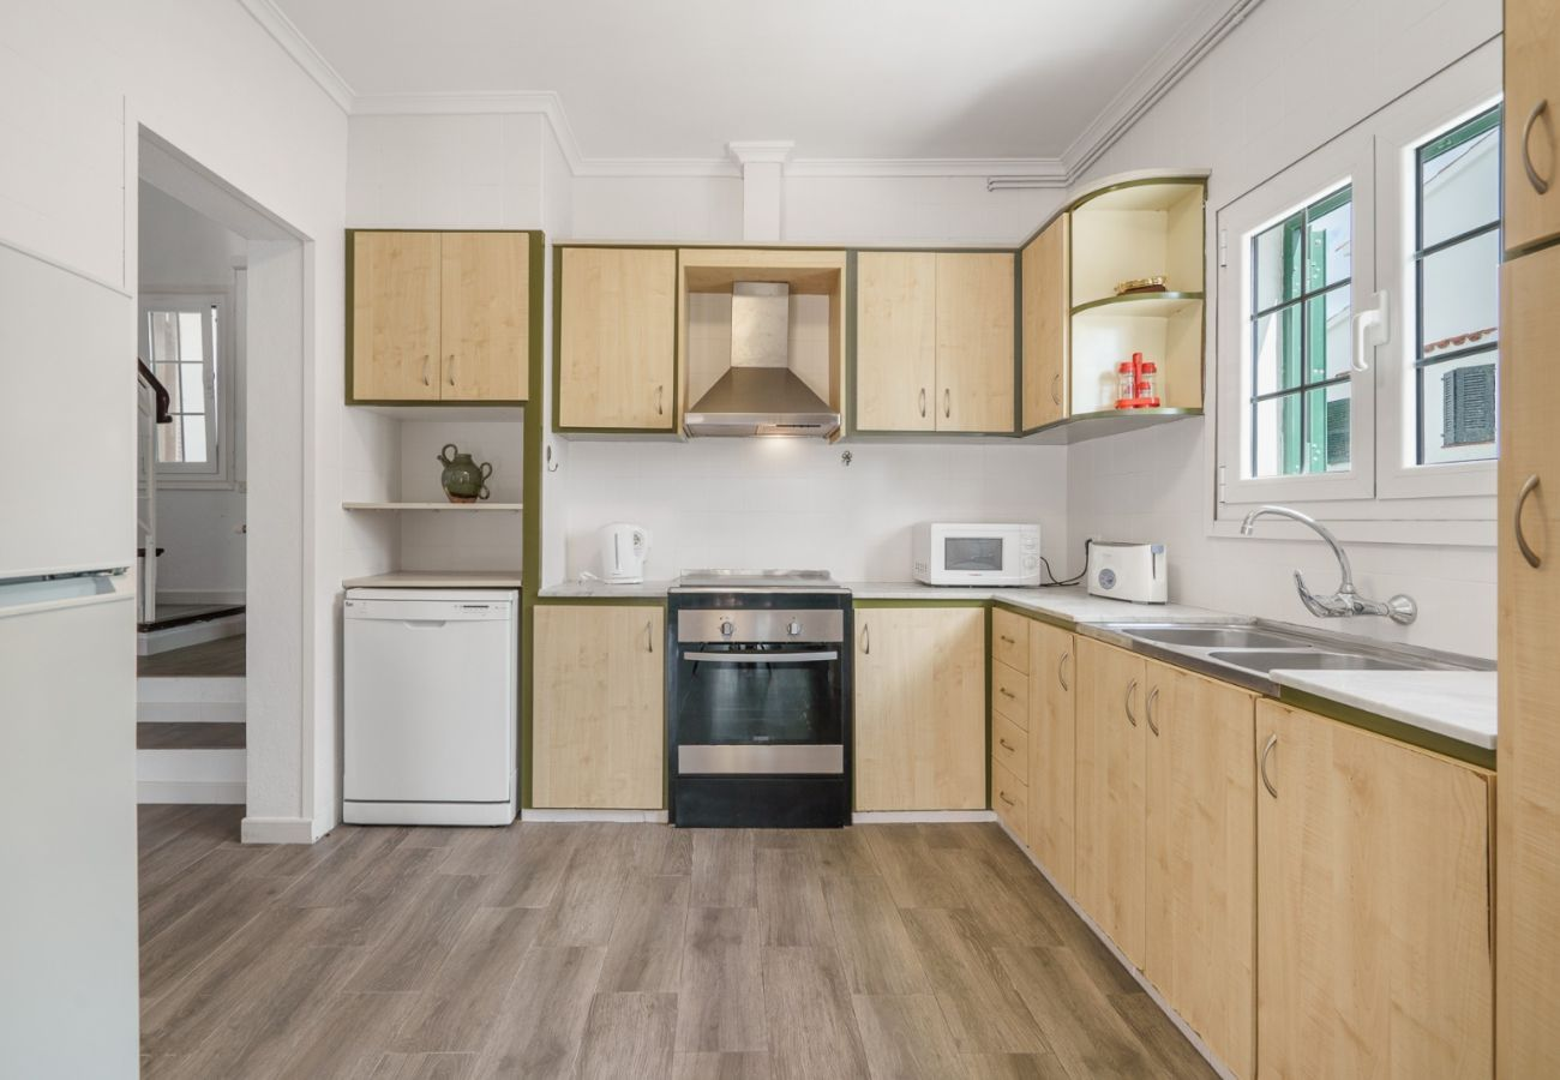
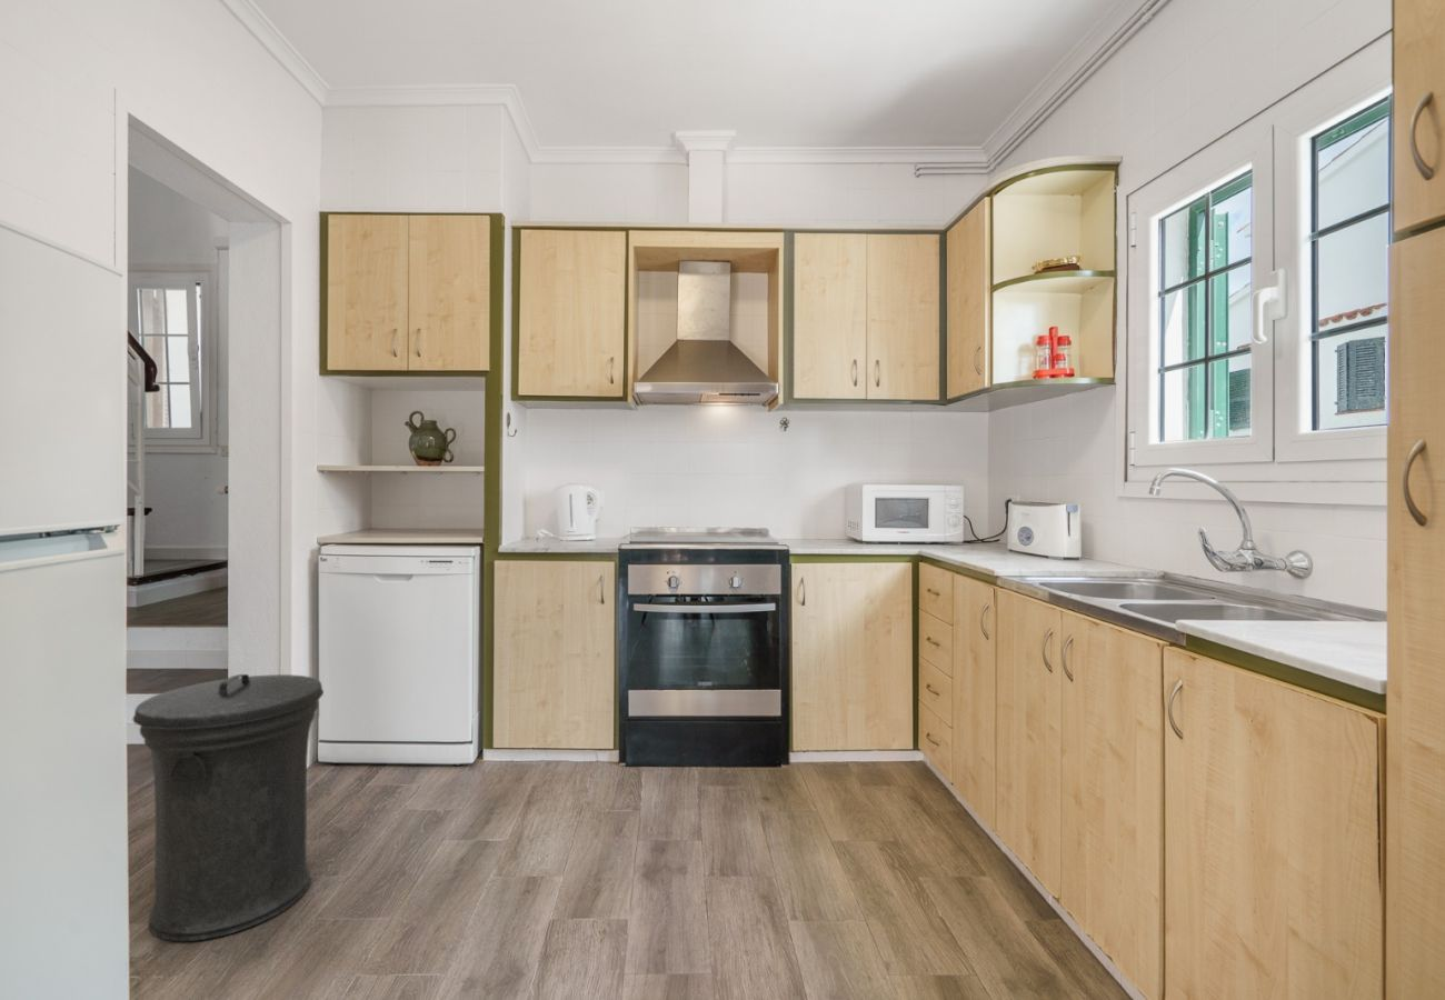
+ trash can (233, 788)
